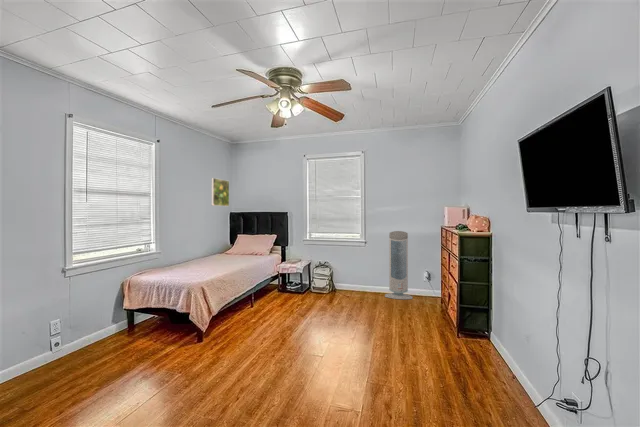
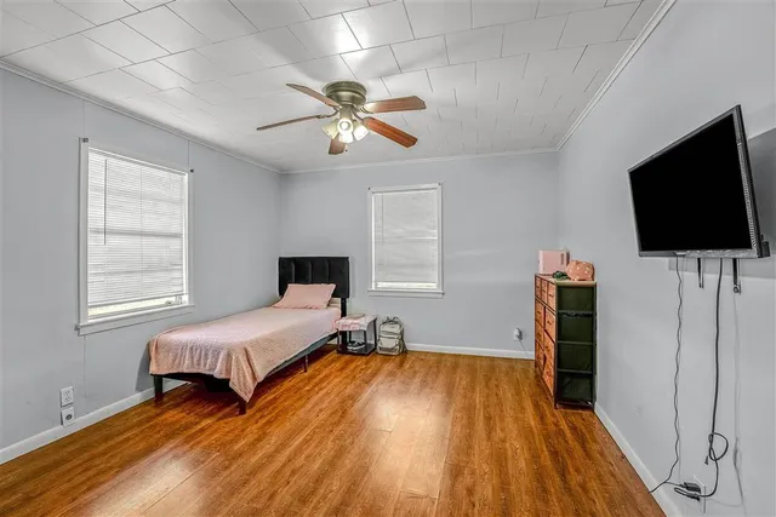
- air purifier (398, 264)
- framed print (220, 192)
